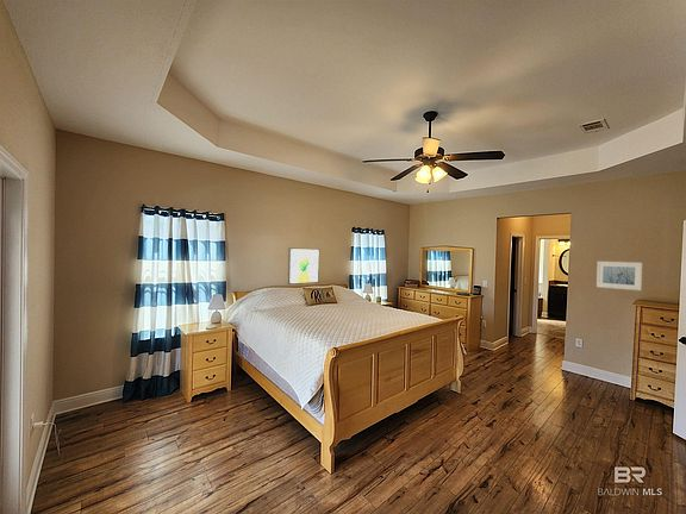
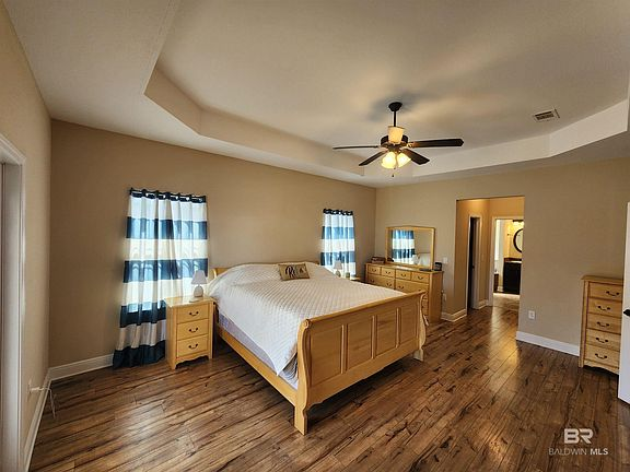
- wall art (304, 265)
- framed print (618, 275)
